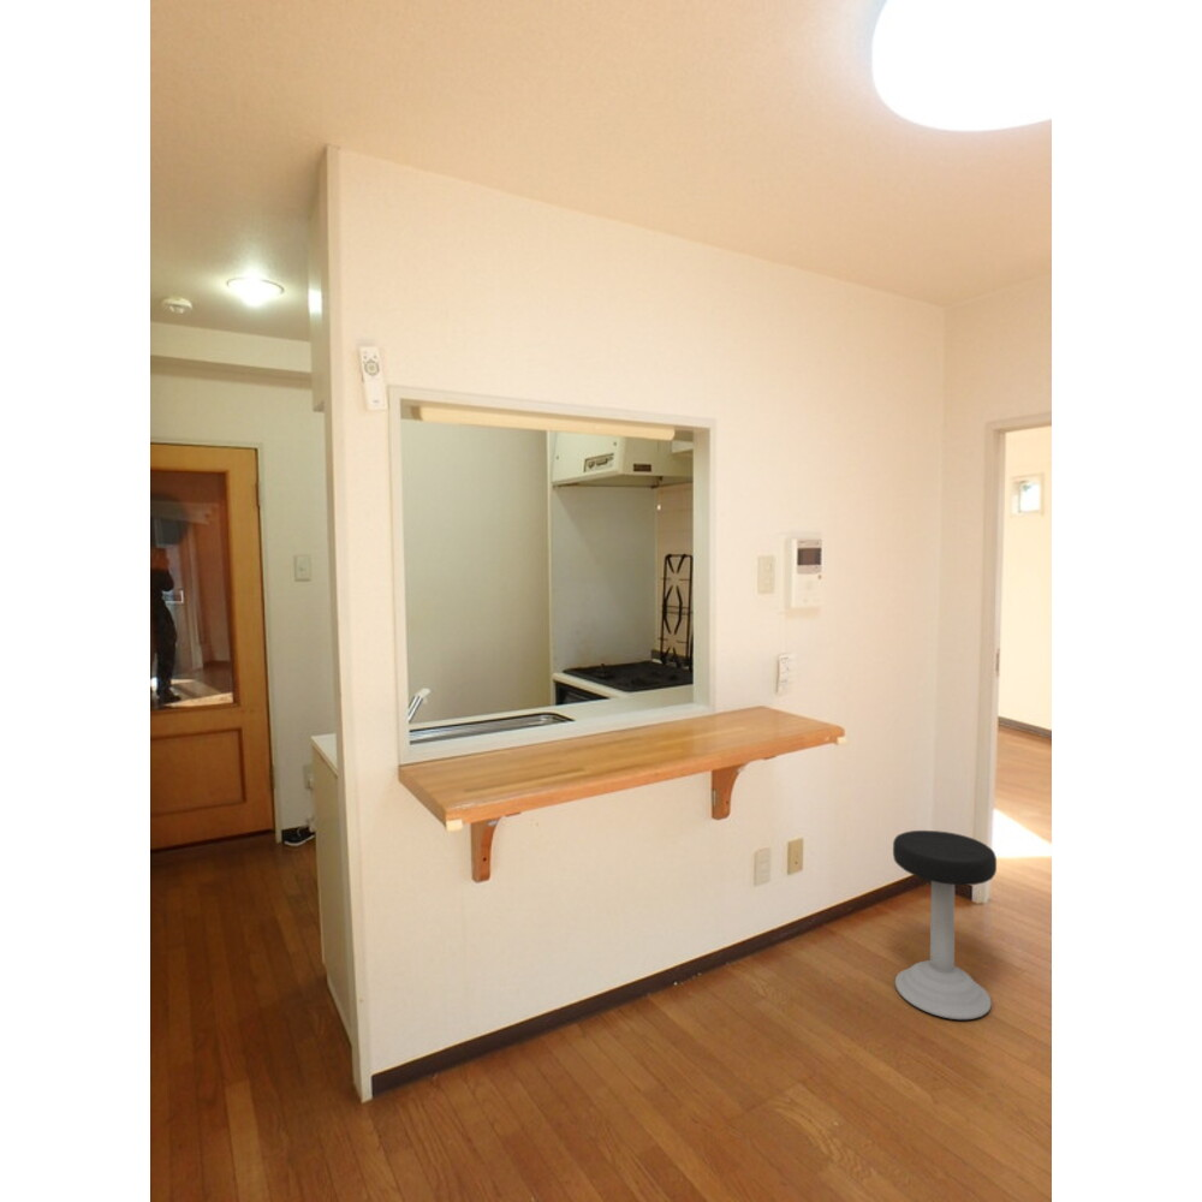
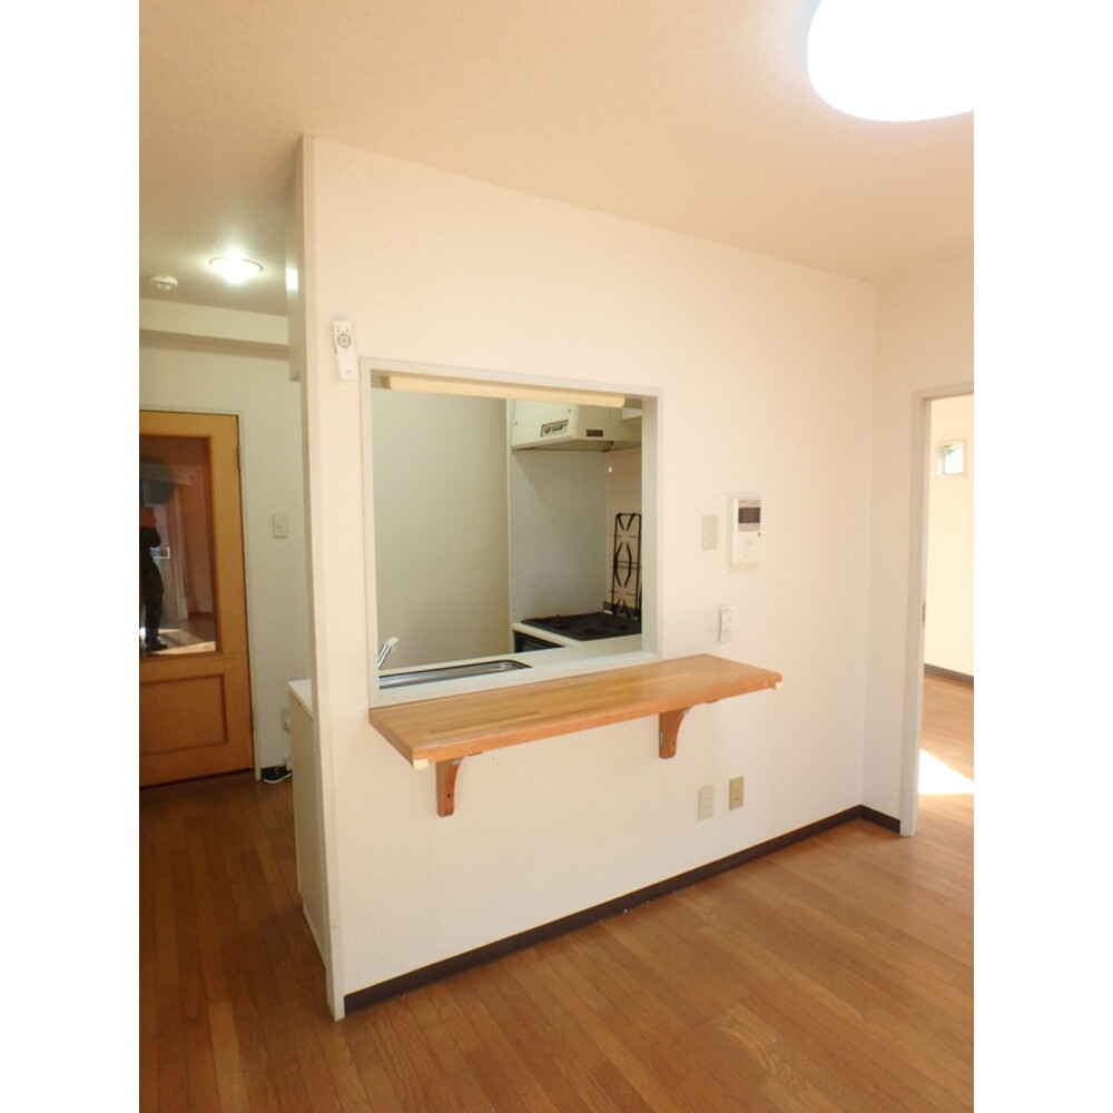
- stool (942, 918)
